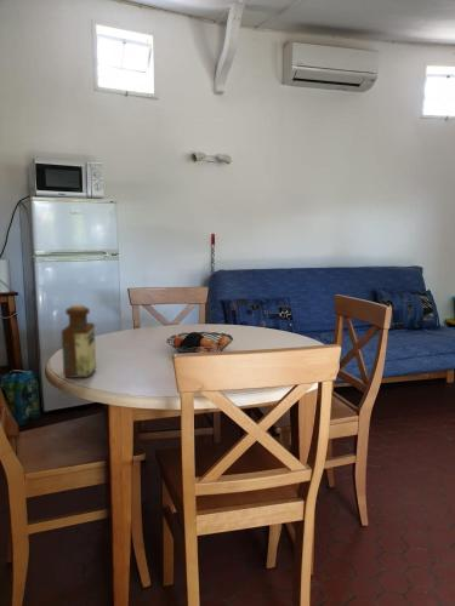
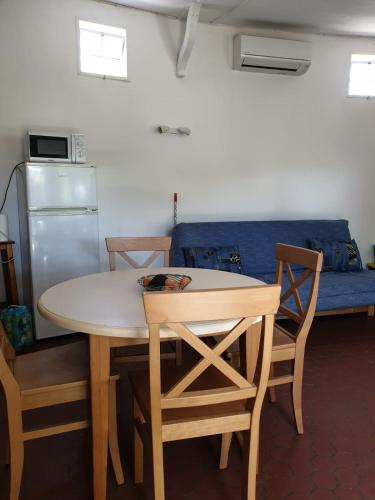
- bottle (79, 339)
